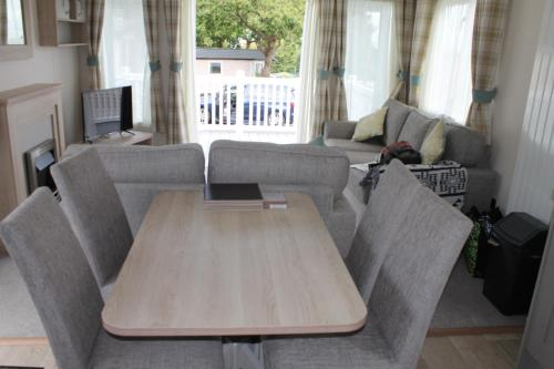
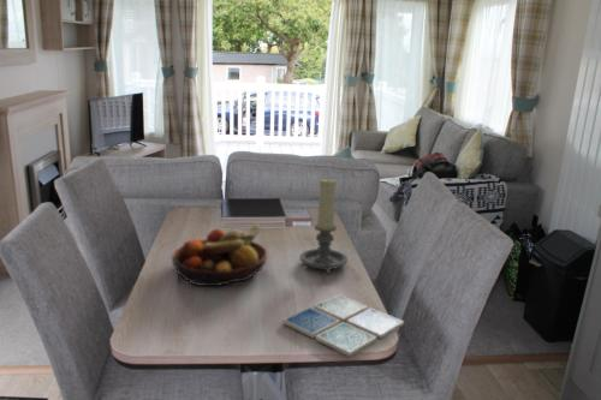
+ fruit bowl (220, 249)
+ drink coaster (343, 322)
+ candle holder (326, 223)
